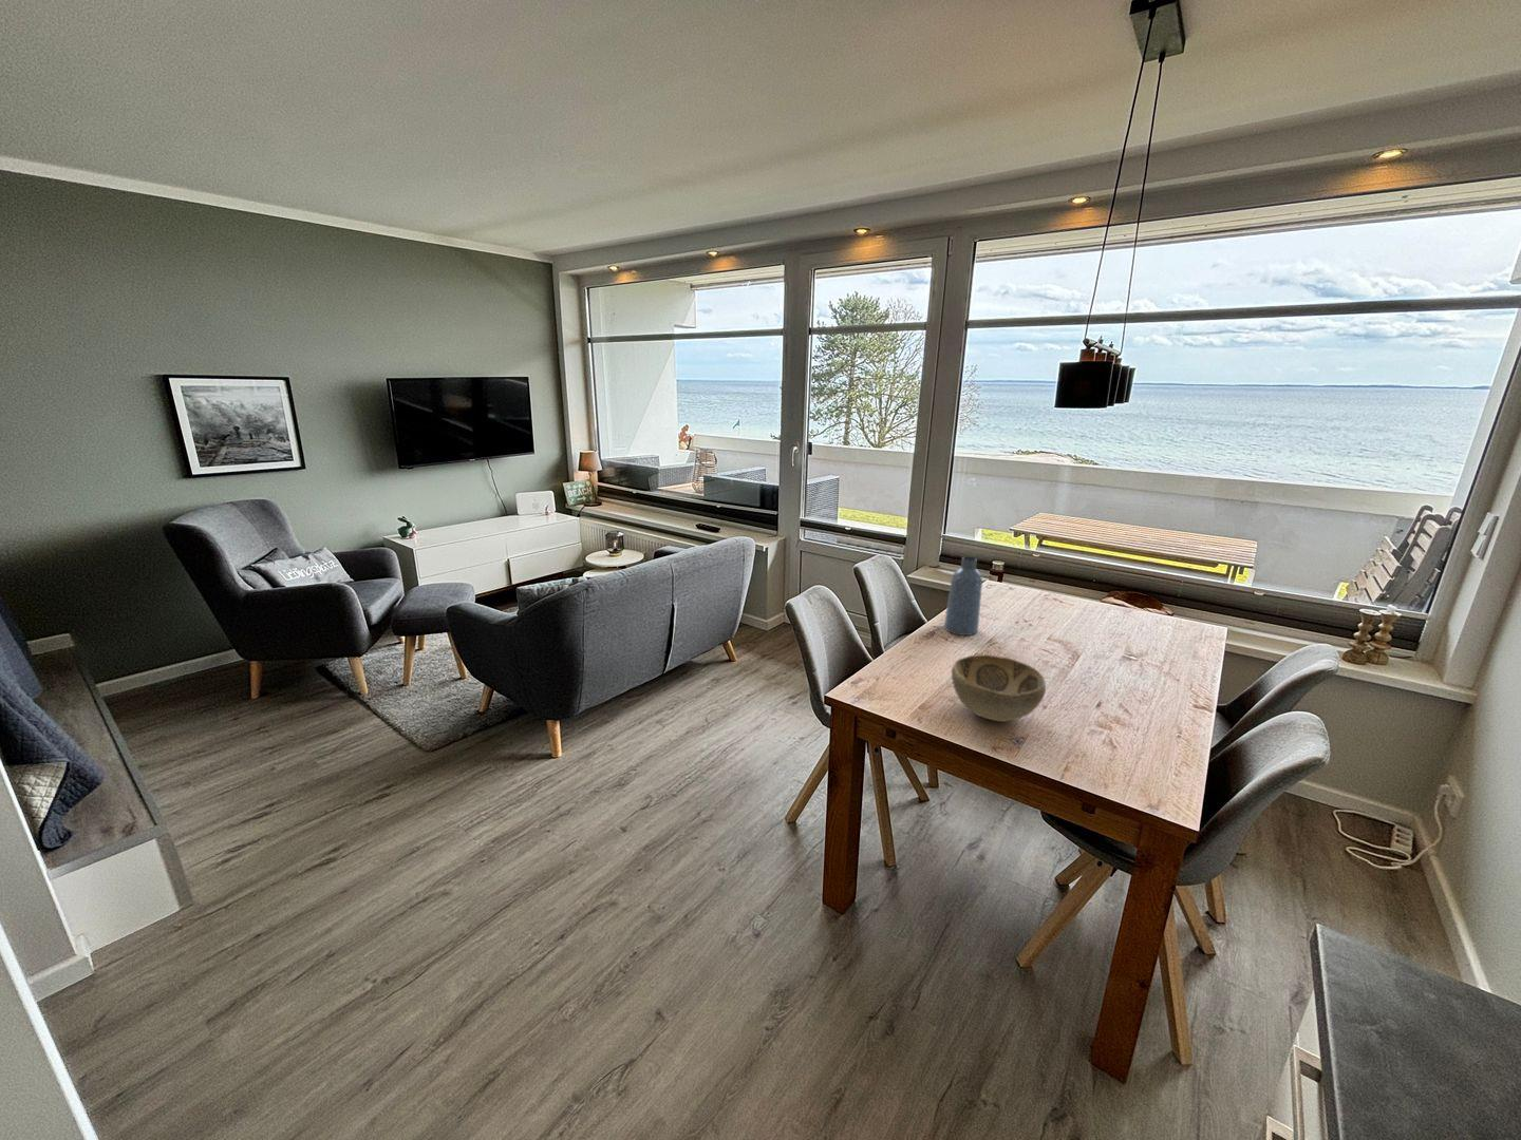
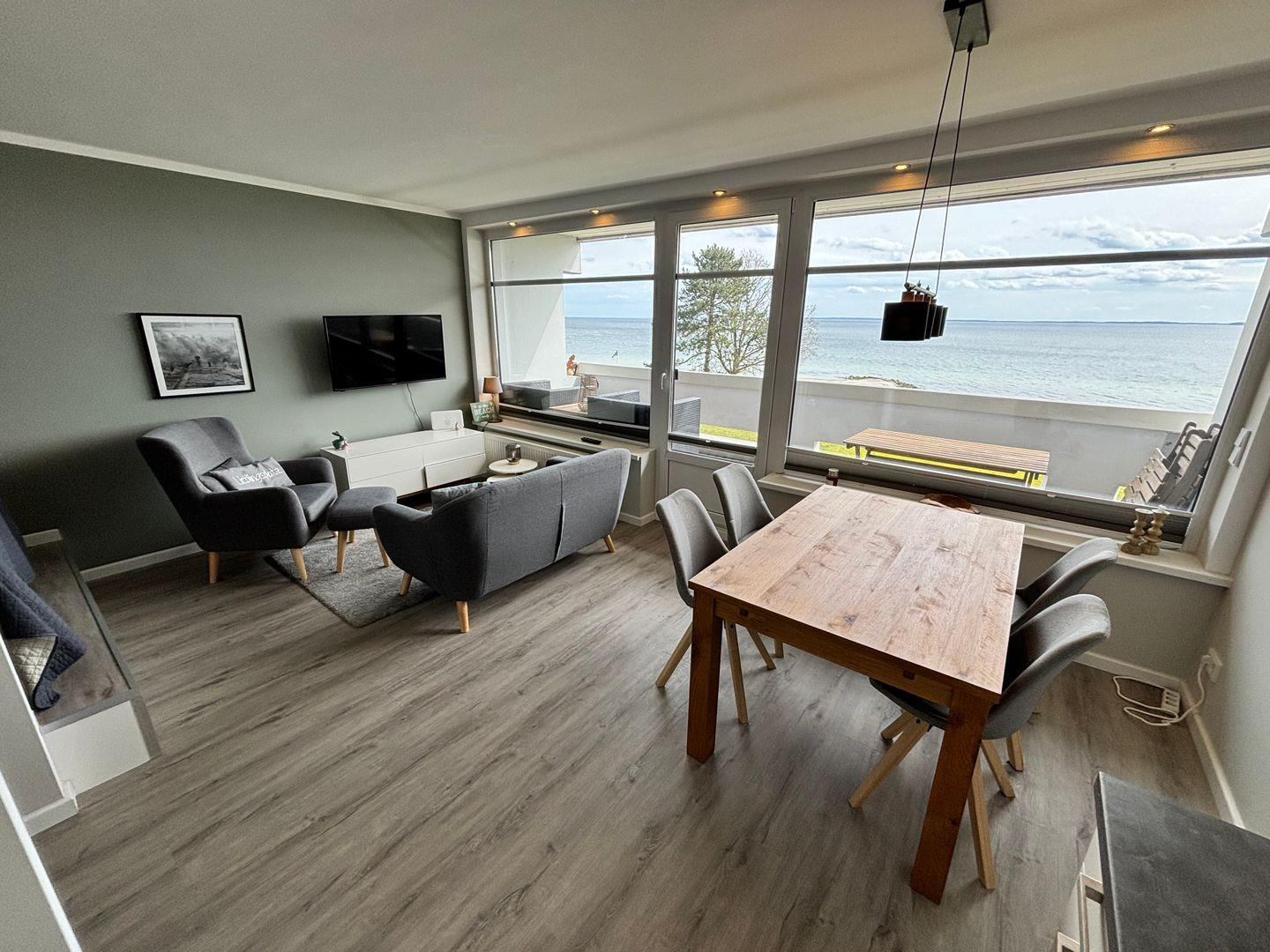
- vase (964, 594)
- decorative bowl (995, 692)
